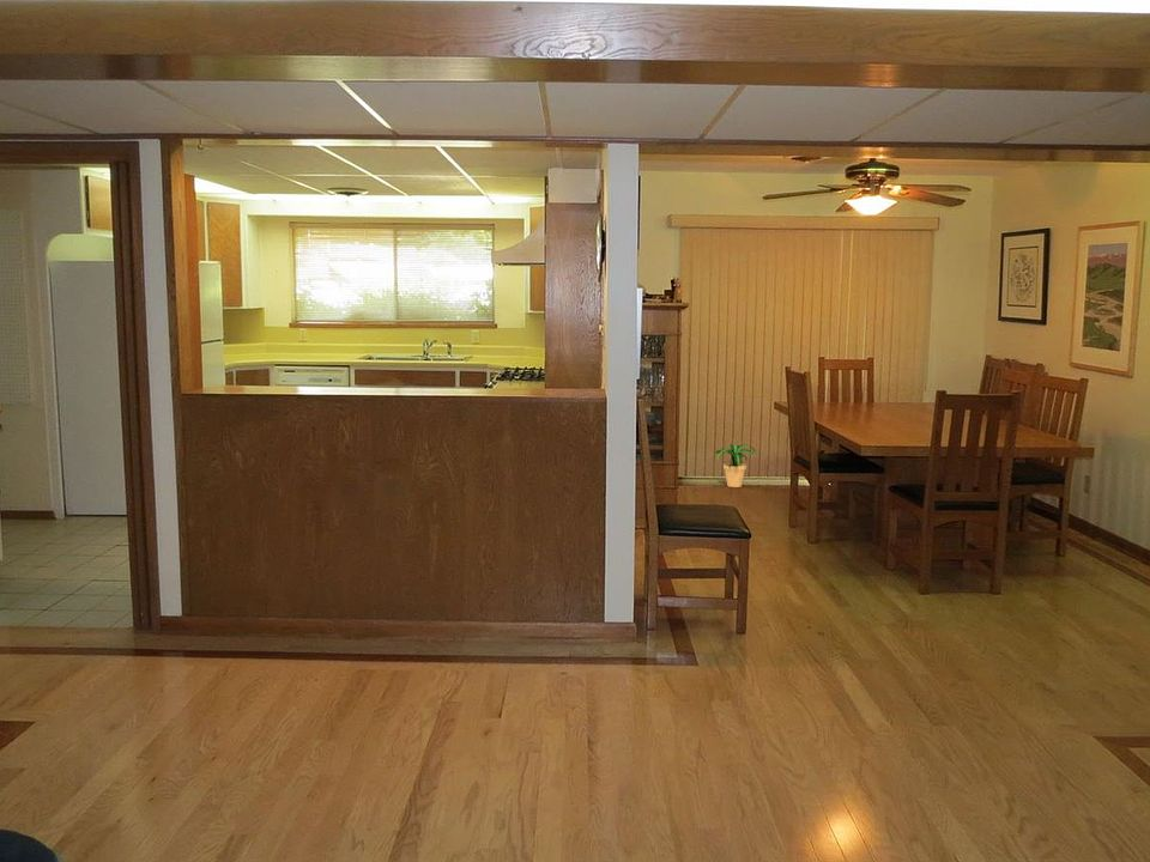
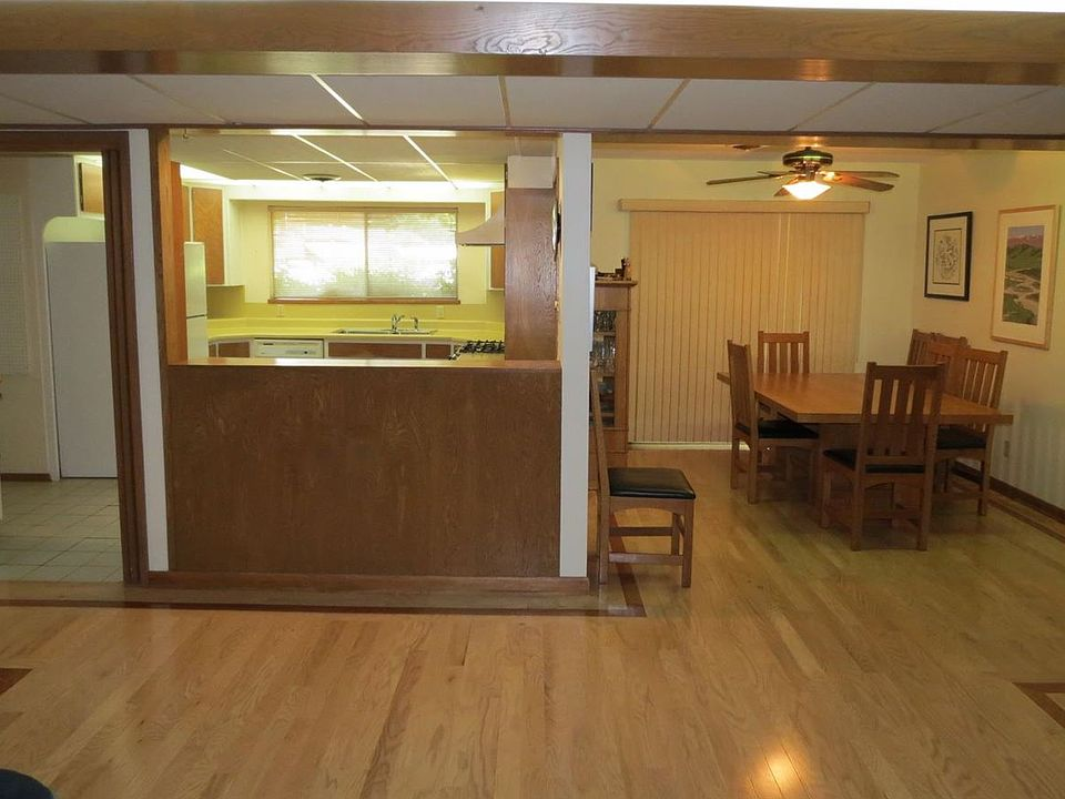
- potted plant (734, 465)
